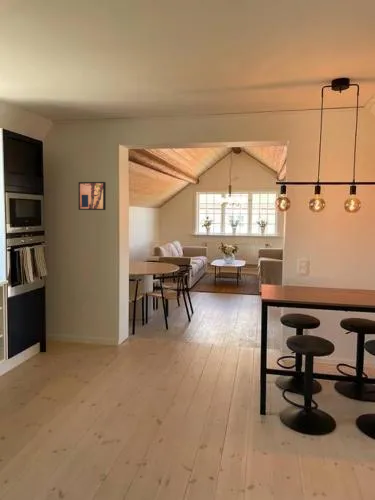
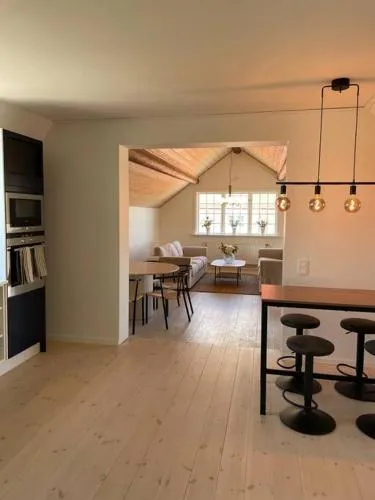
- wall art (92, 196)
